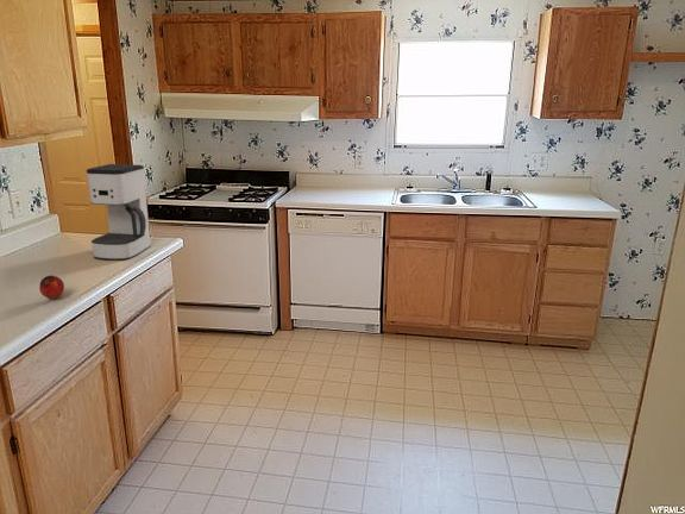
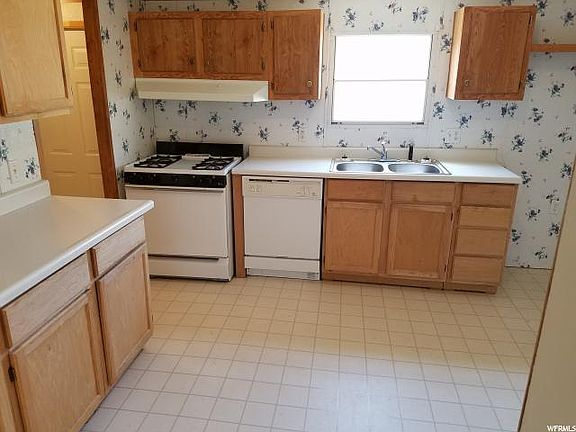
- coffee maker (120, 211)
- apple (51, 287)
